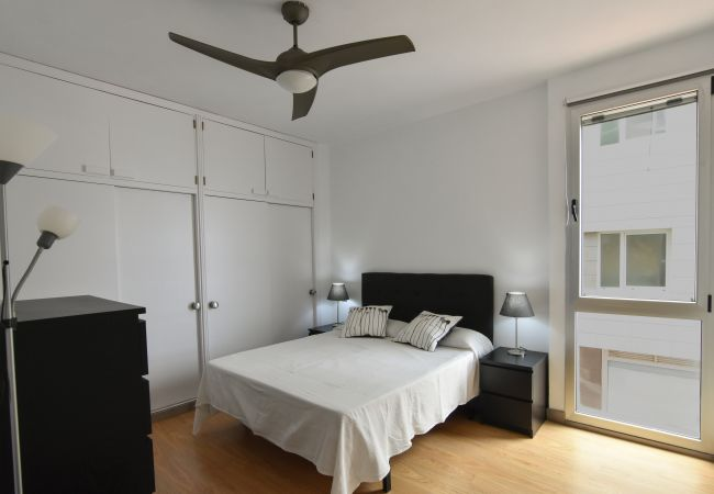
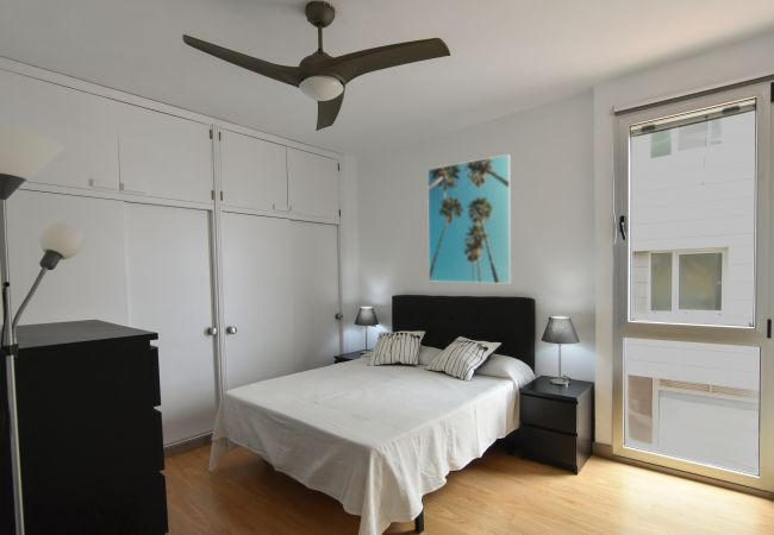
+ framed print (466, 222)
